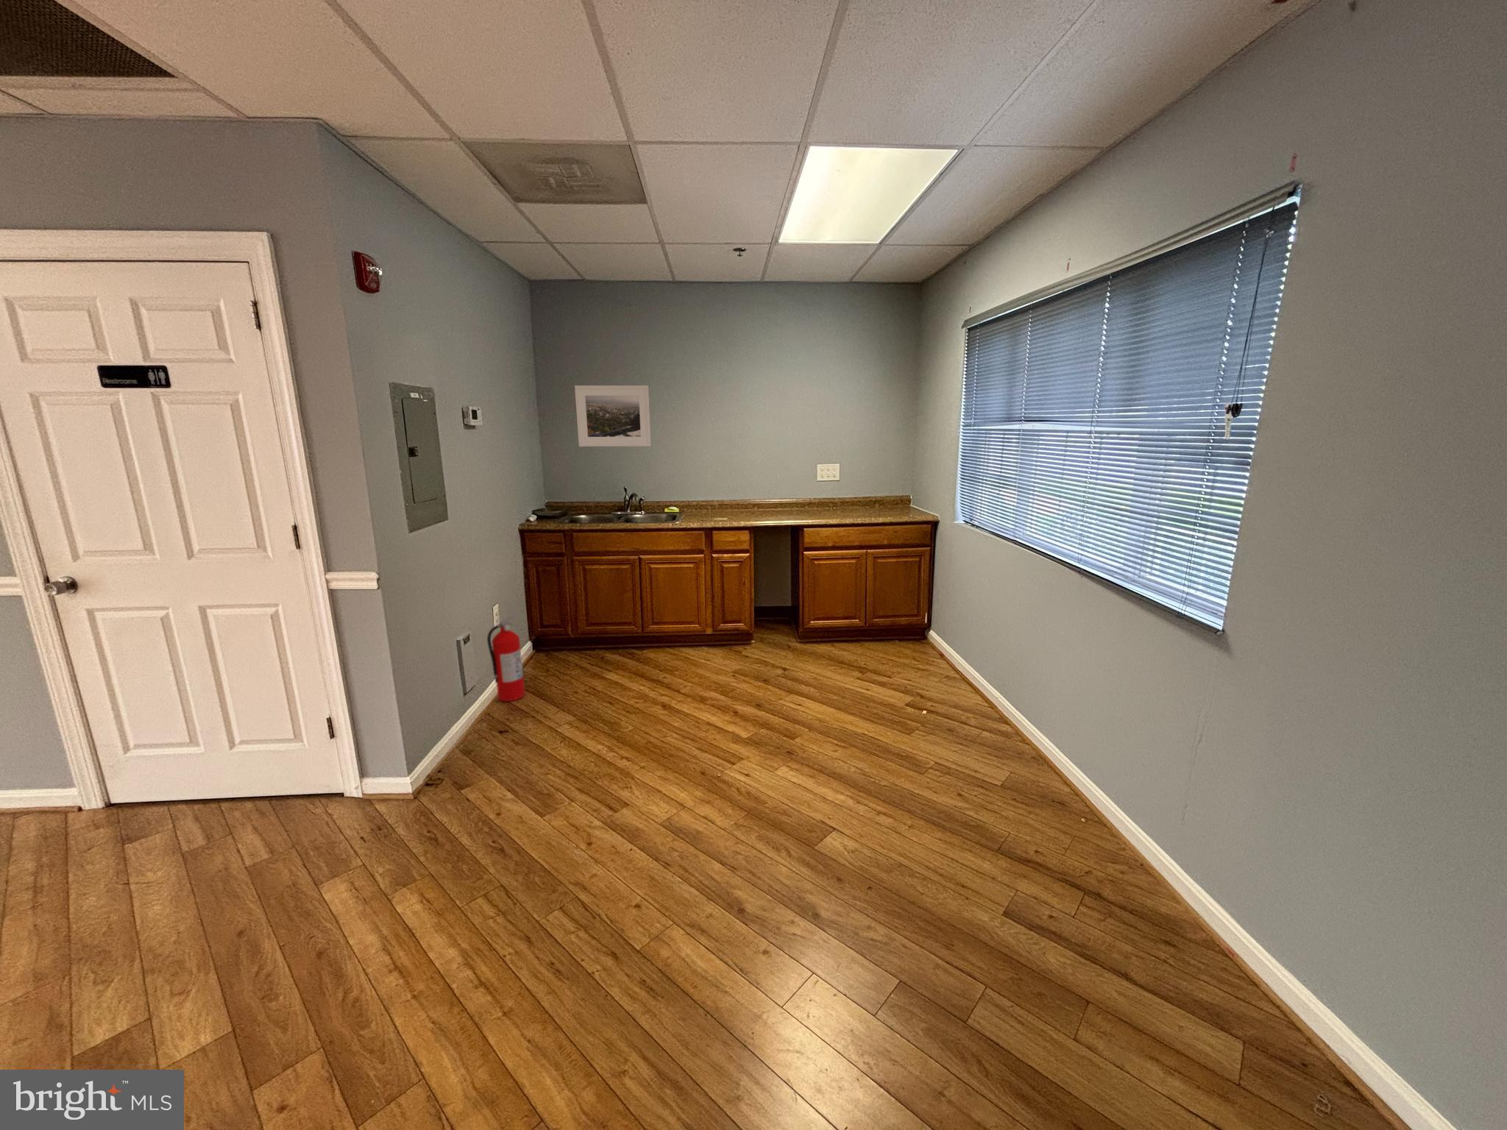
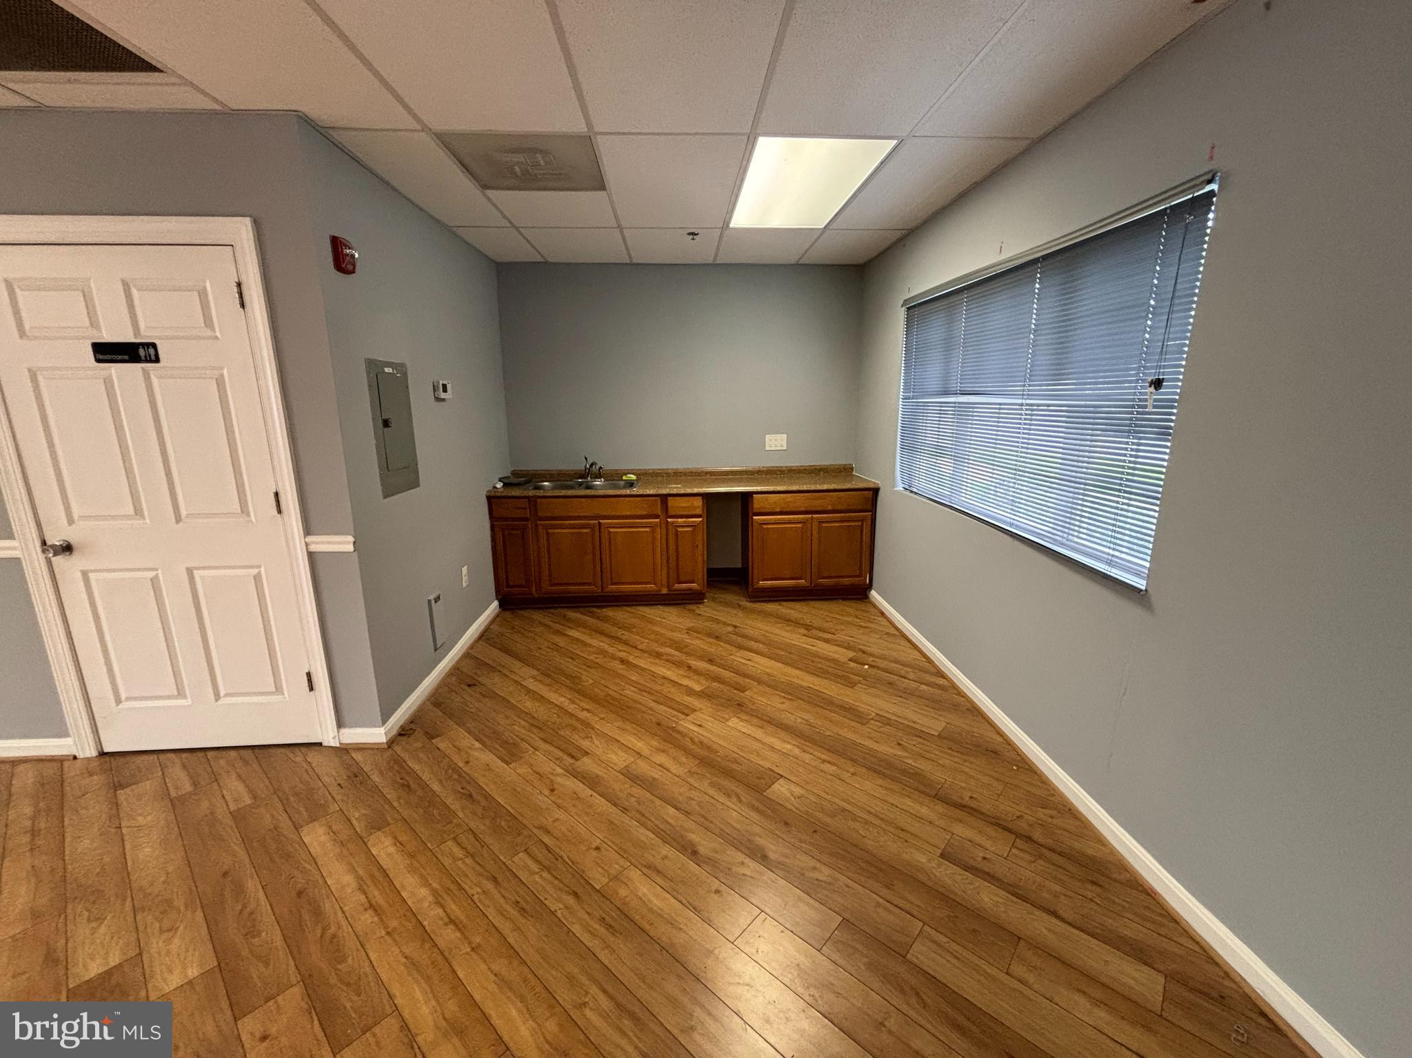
- fire extinguisher (507, 656)
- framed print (613, 415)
